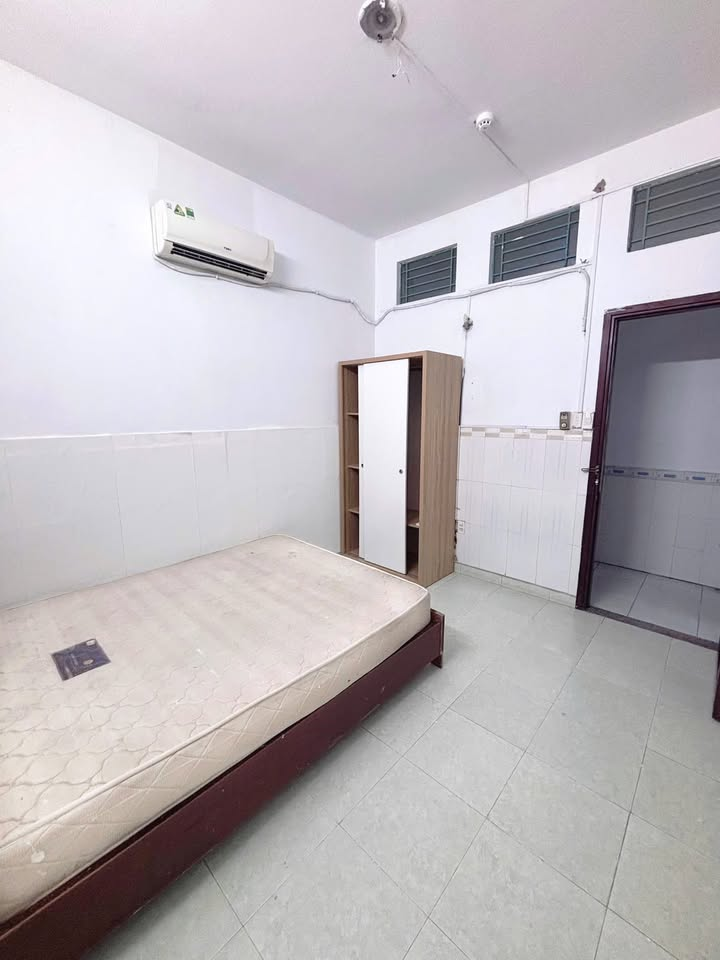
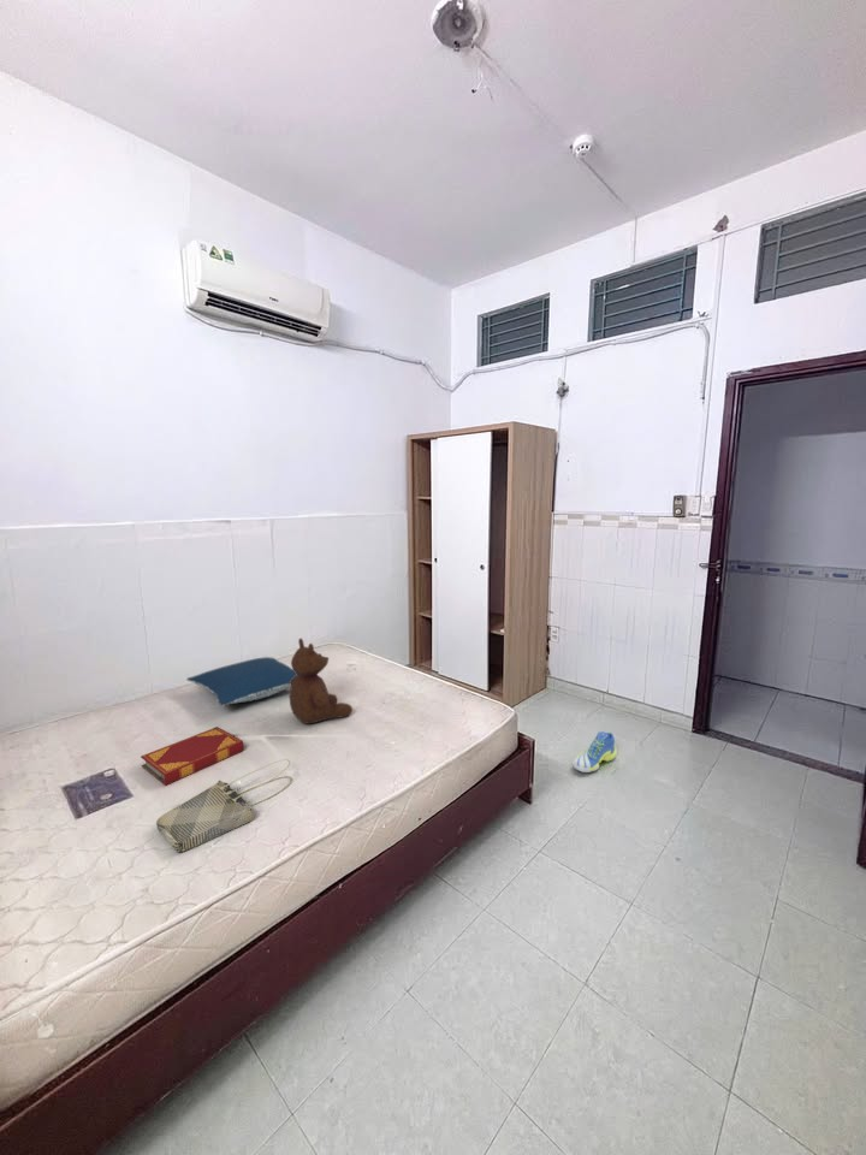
+ sneaker (594, 748)
+ pillow (249, 679)
+ teddy bear (319, 677)
+ hardback book (194, 753)
+ tote bag (235, 796)
